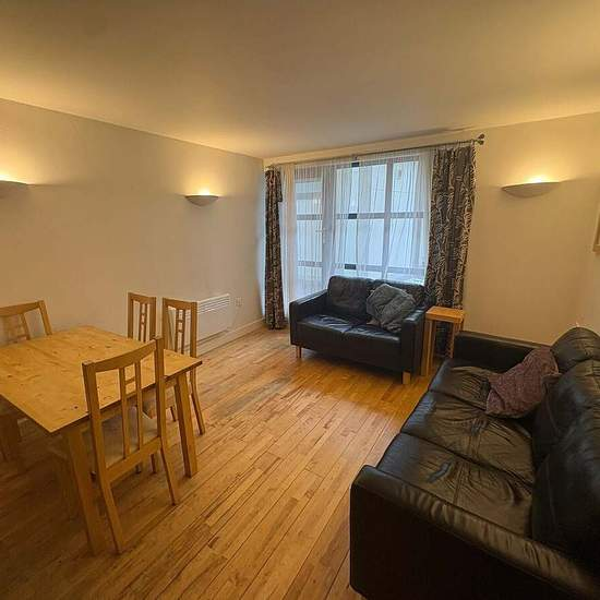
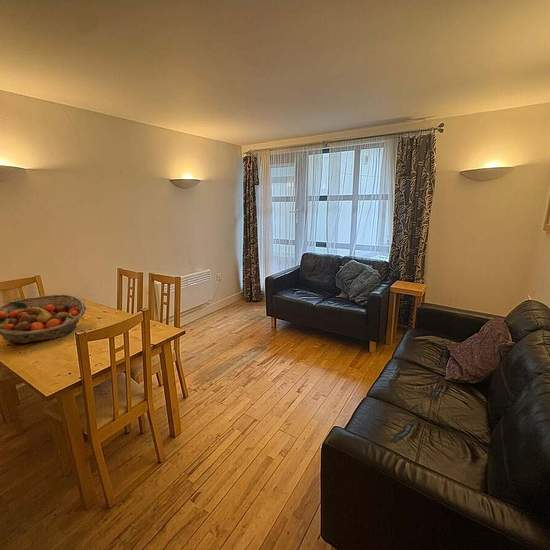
+ fruit basket (41, 317)
